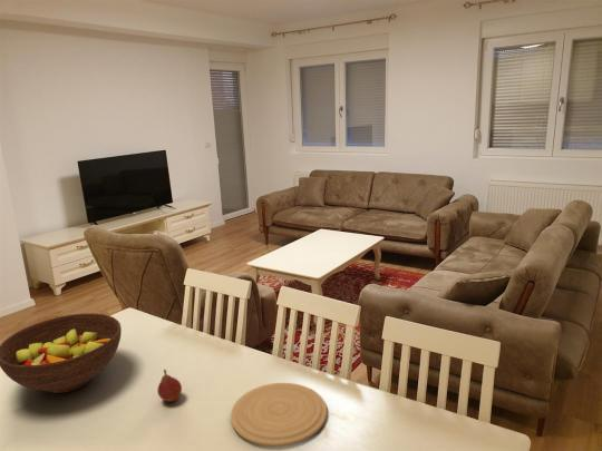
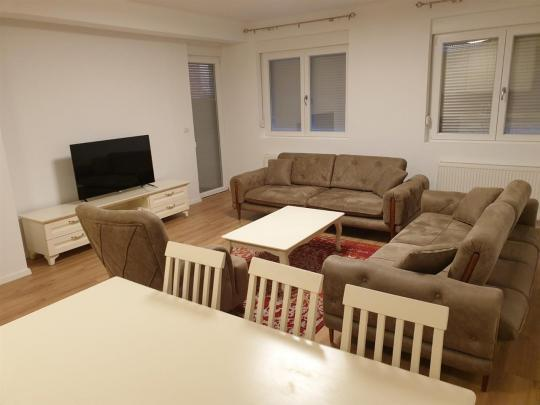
- plate (279, 410)
- fruit (168, 382)
- fruit bowl (65, 359)
